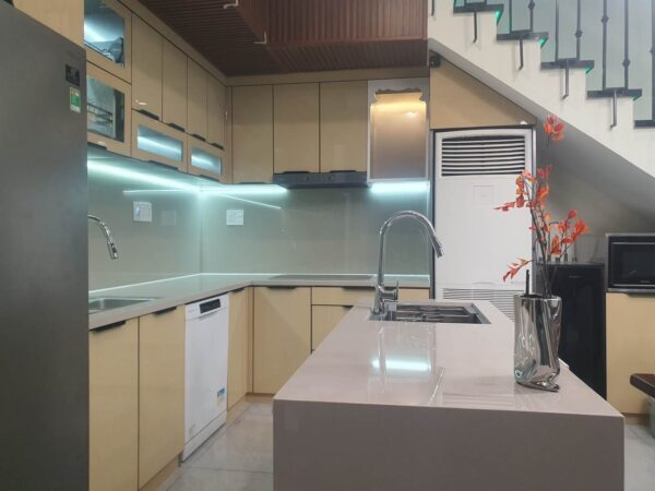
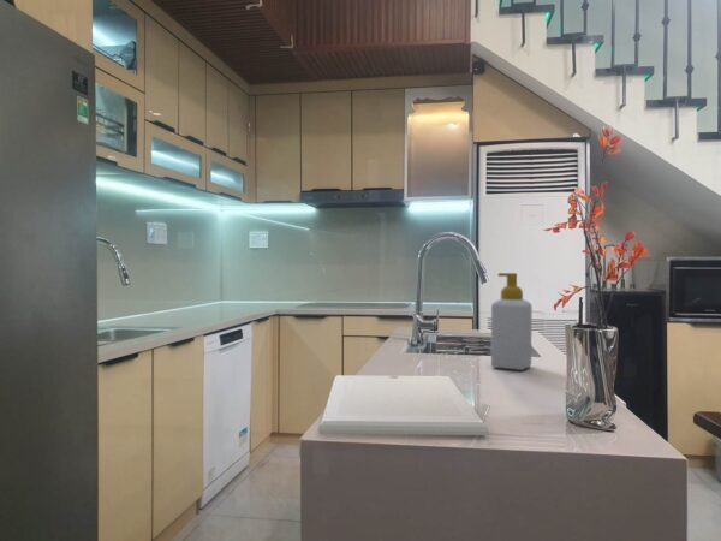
+ soap bottle (511, 320)
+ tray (397, 399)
